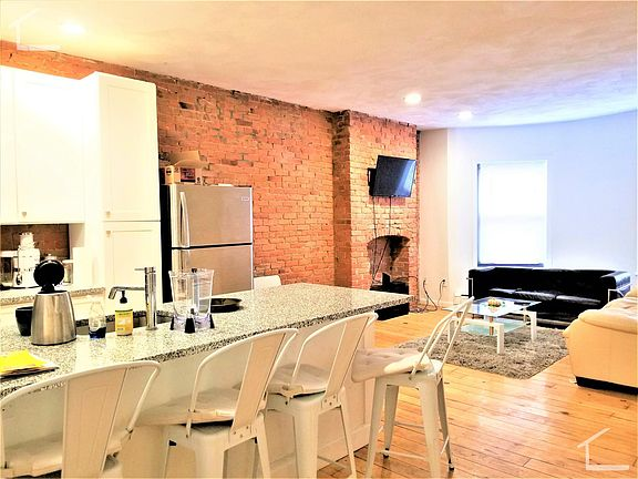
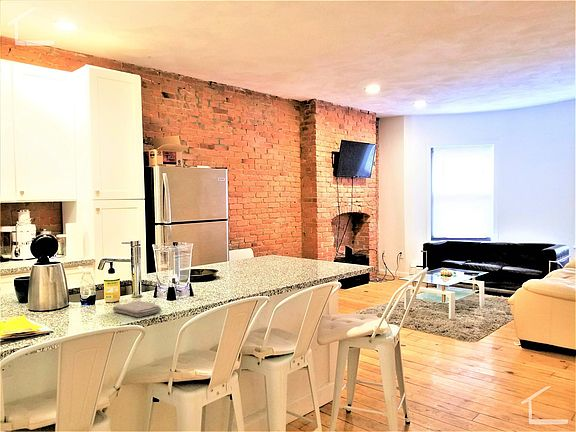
+ washcloth (137, 308)
